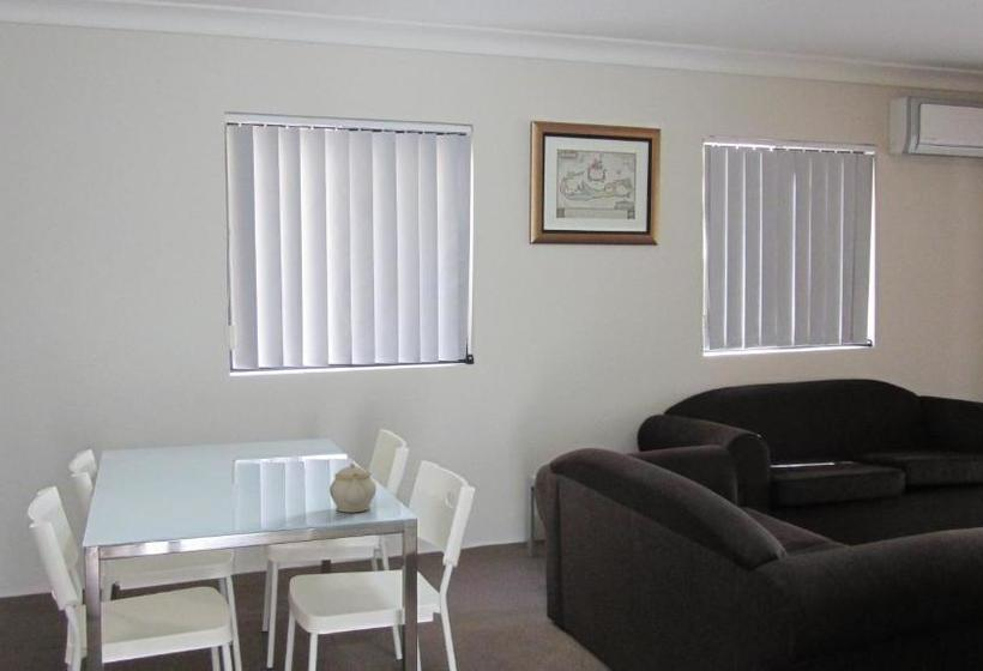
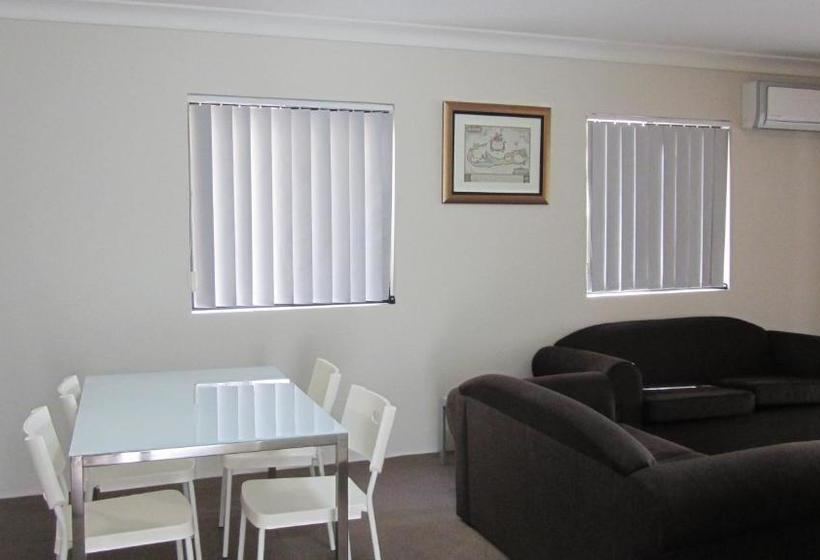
- teapot (352, 485)
